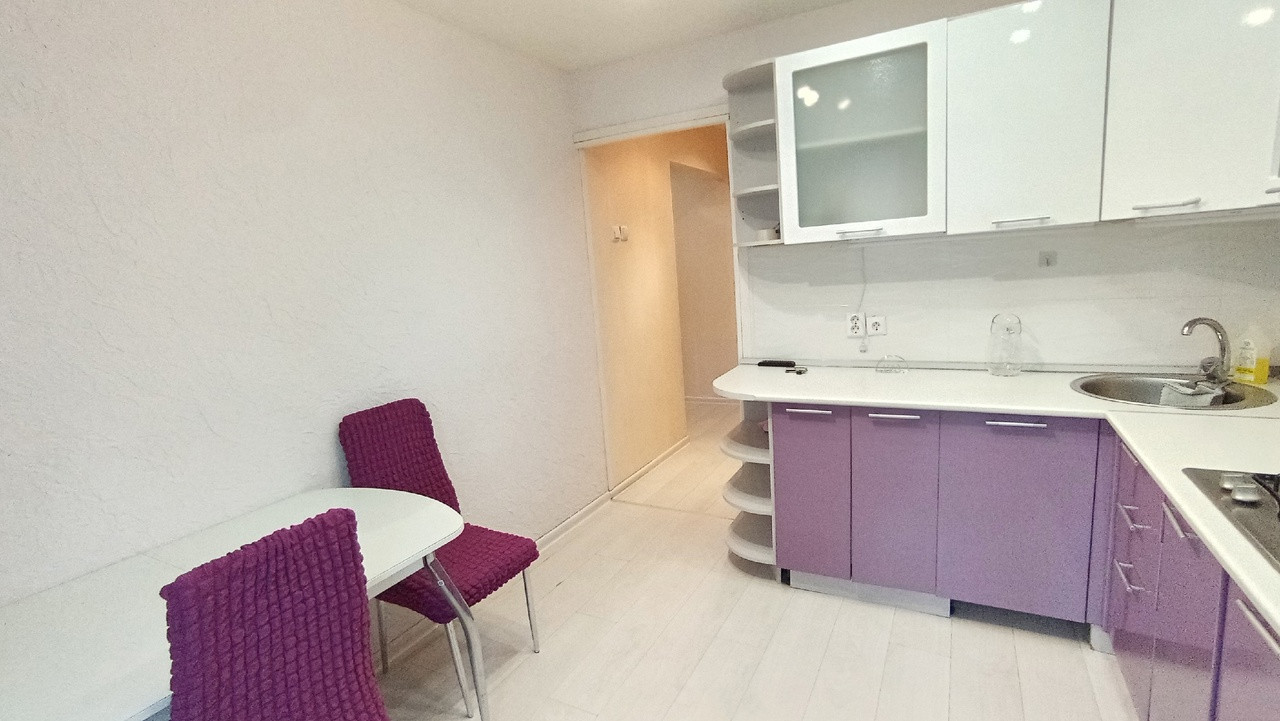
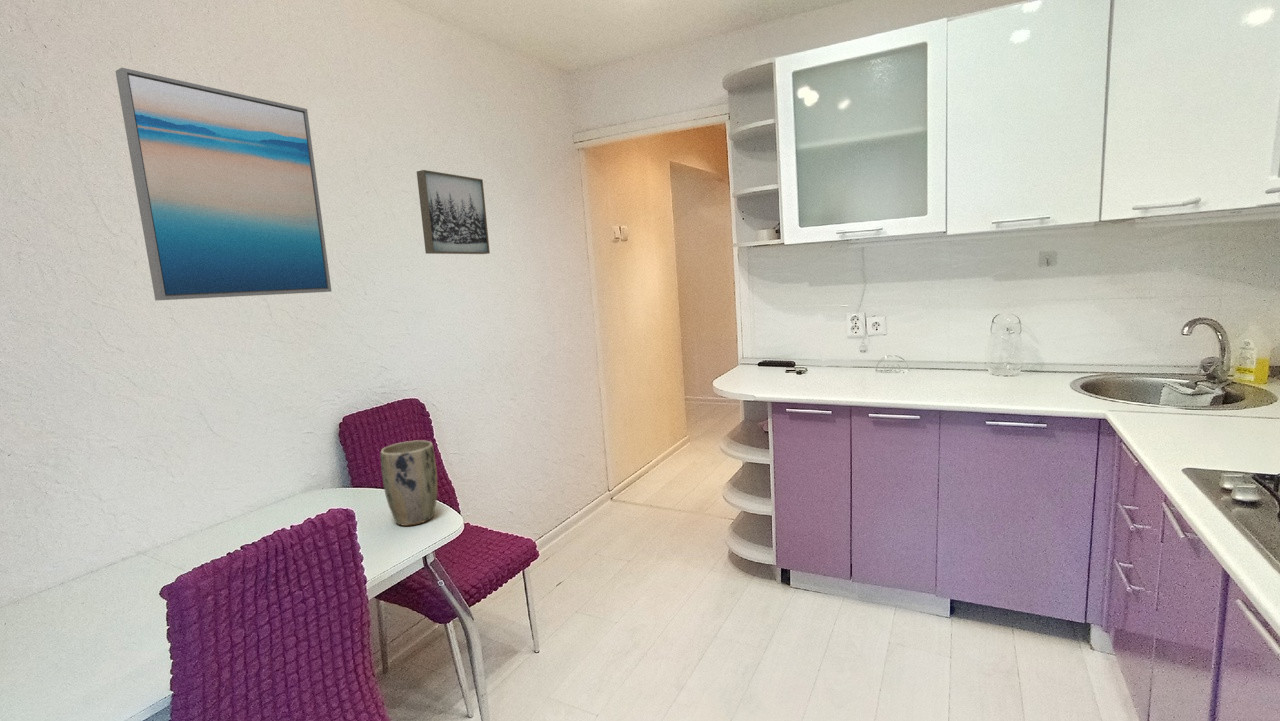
+ plant pot (411, 483)
+ wall art (455, 214)
+ wall art (238, 196)
